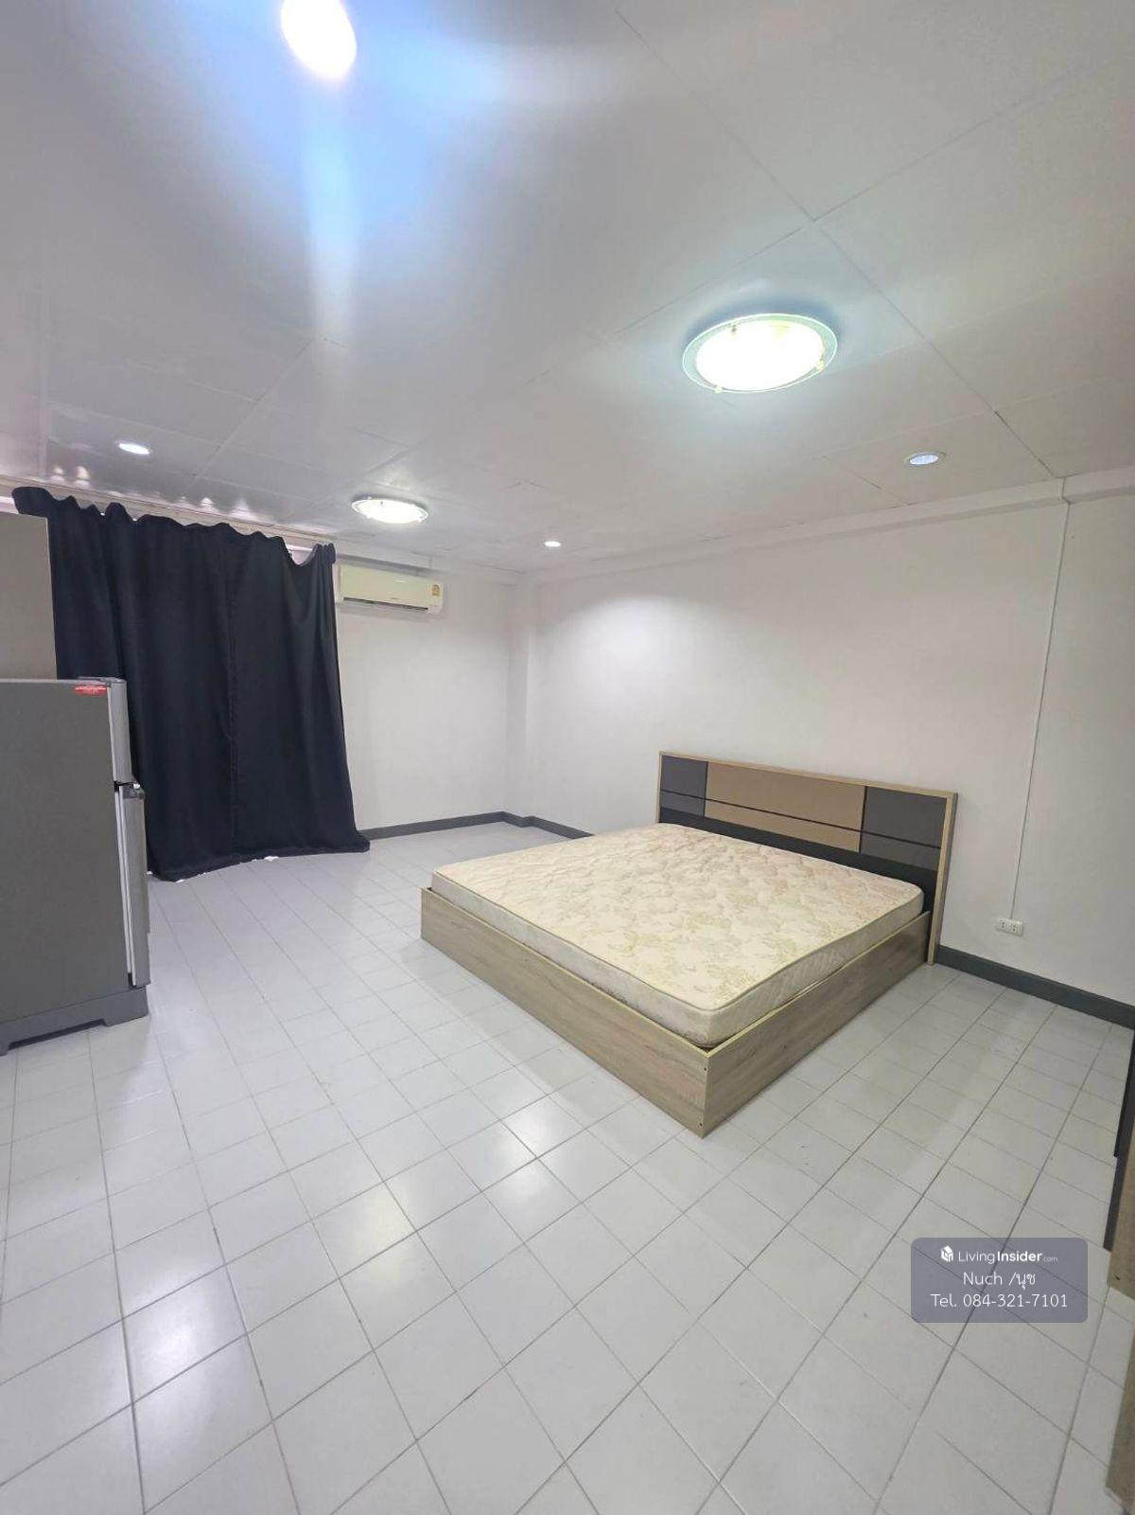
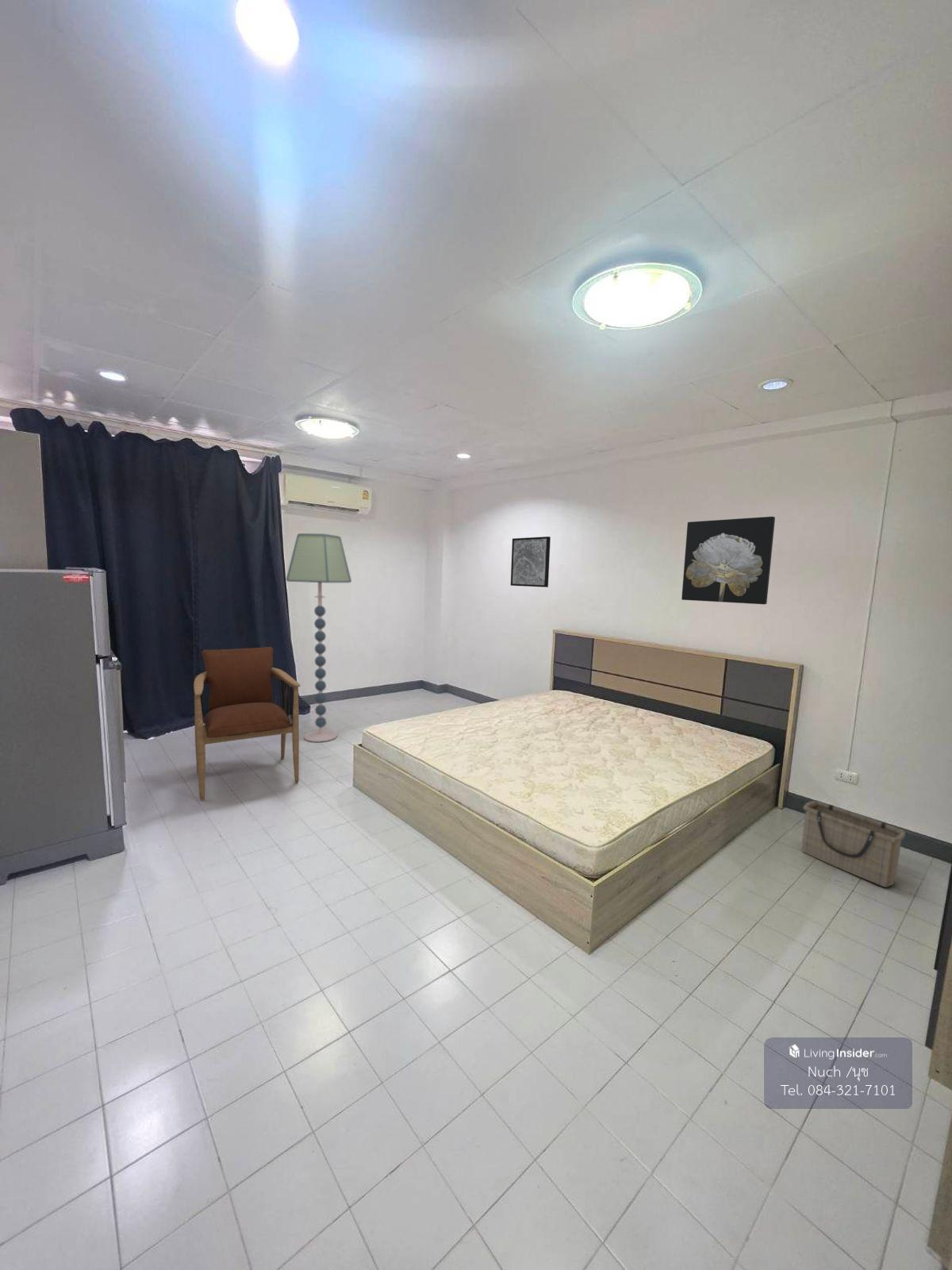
+ wall art (529, 562)
+ armchair (244, 715)
+ wall art (725, 561)
+ floor lamp (320, 637)
+ basket (849, 841)
